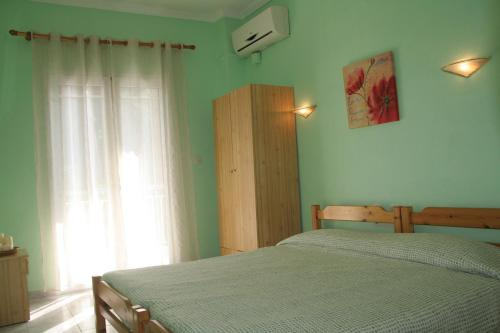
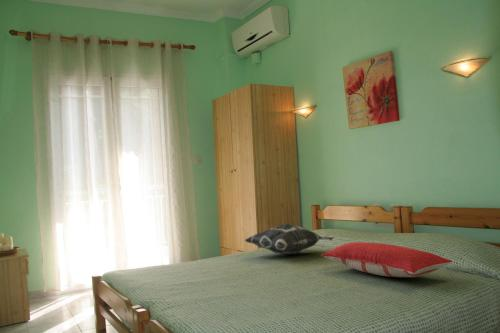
+ pillow (381, 258)
+ decorative pillow (288, 239)
